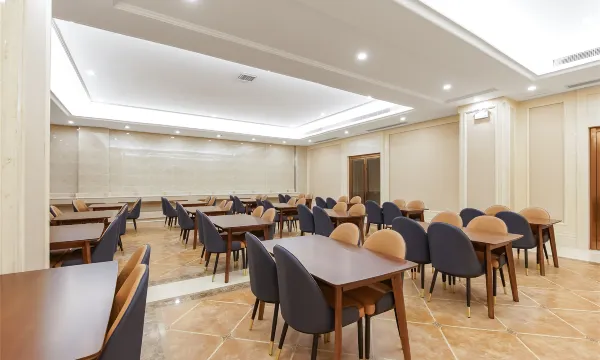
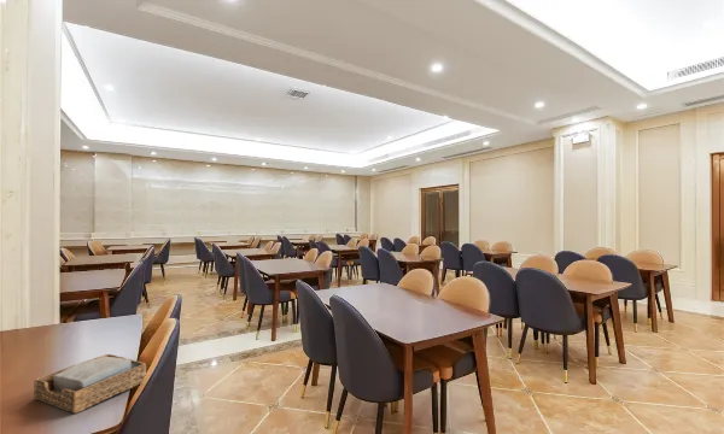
+ napkin holder (93, 377)
